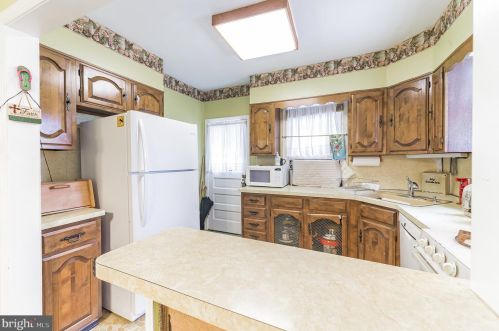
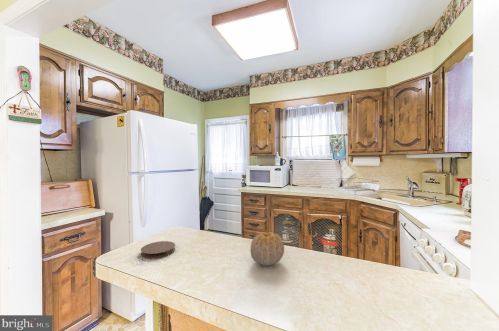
+ fruit (267, 248)
+ coaster (158, 249)
